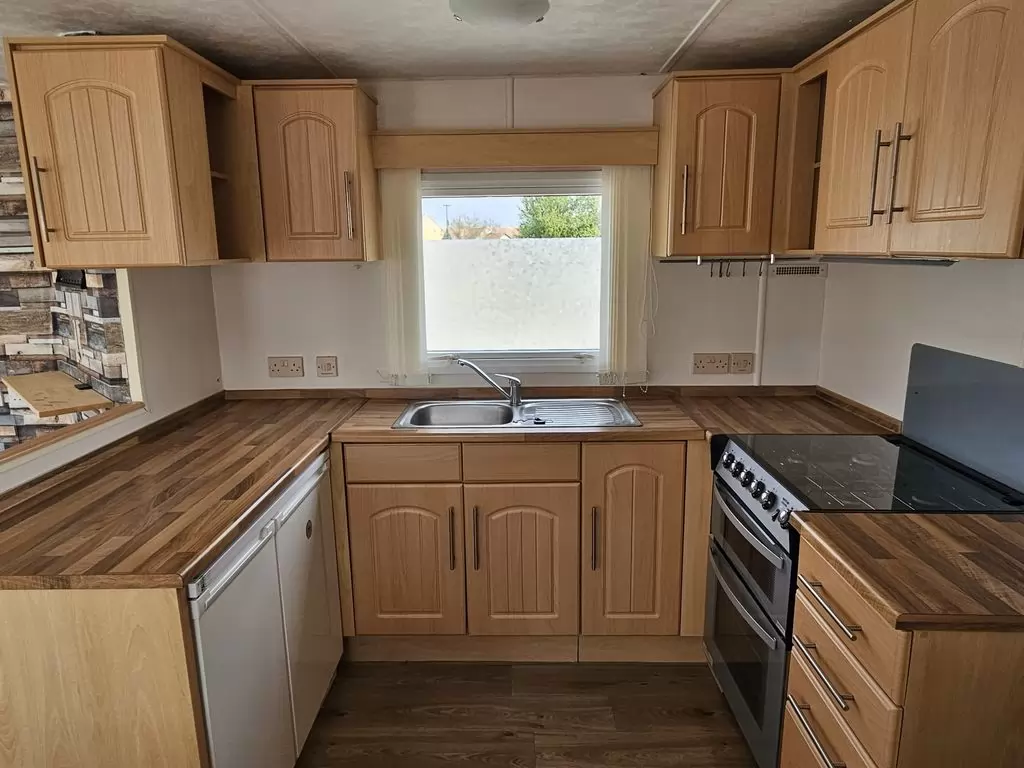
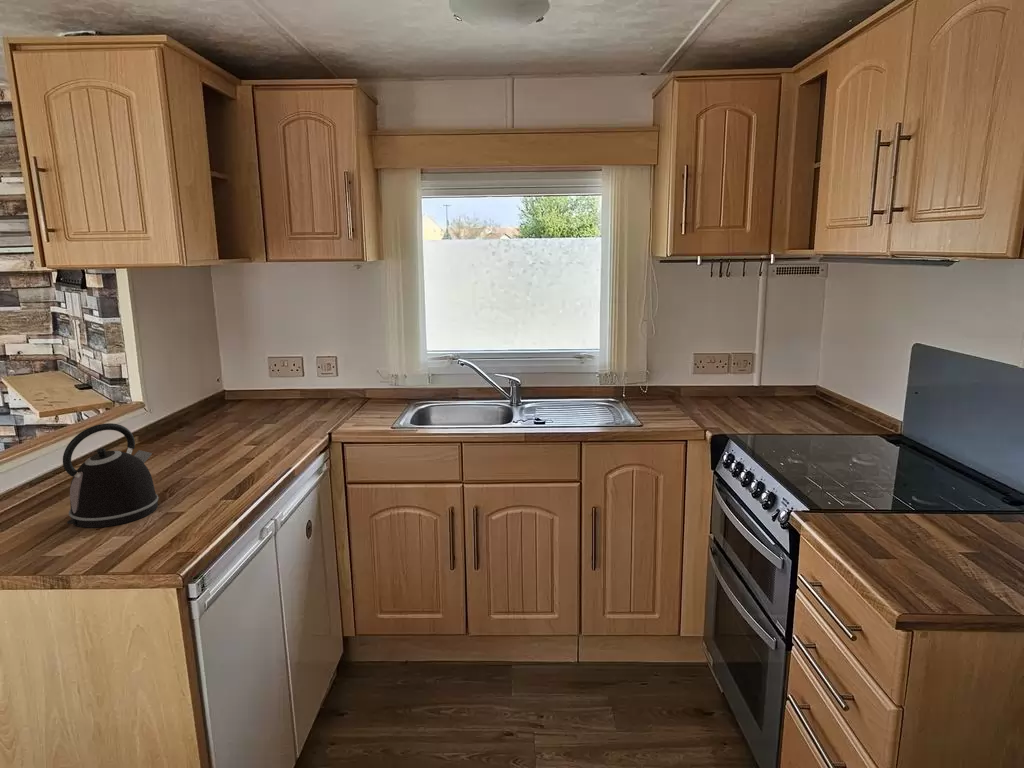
+ kettle (109, 468)
